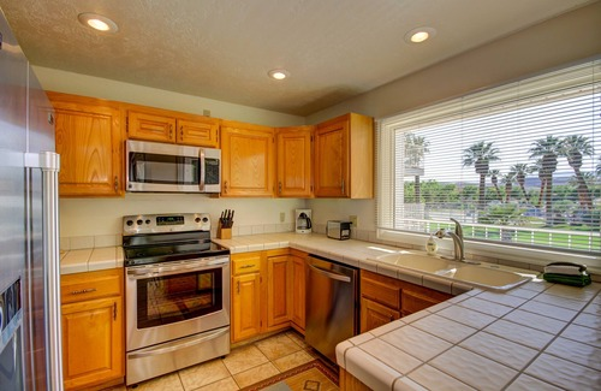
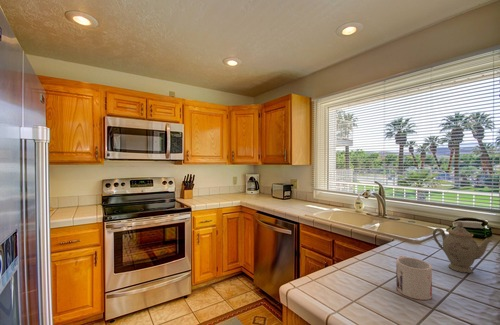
+ chinaware (460, 245)
+ mug (410, 274)
